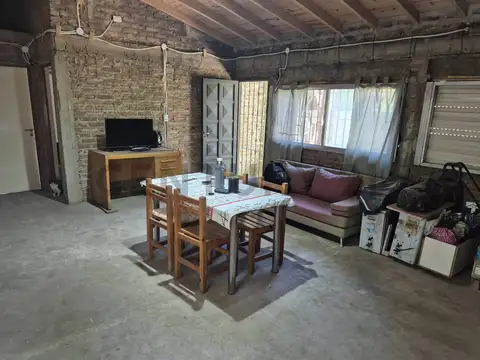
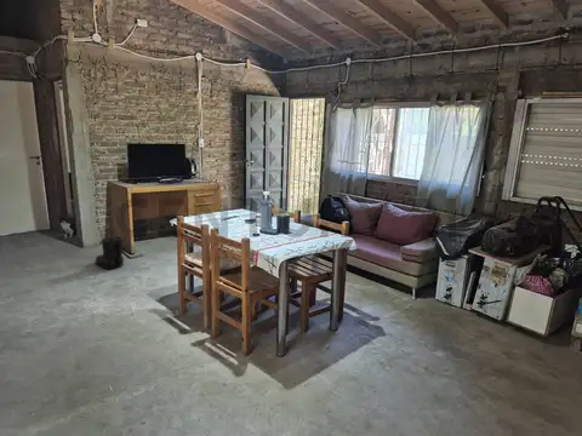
+ boots (109, 249)
